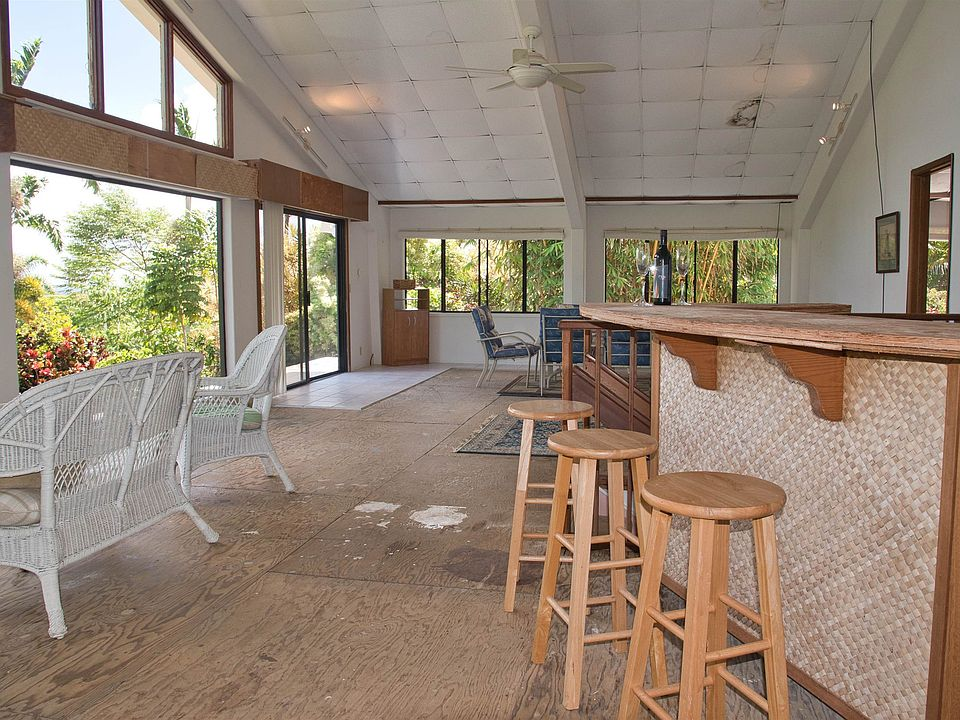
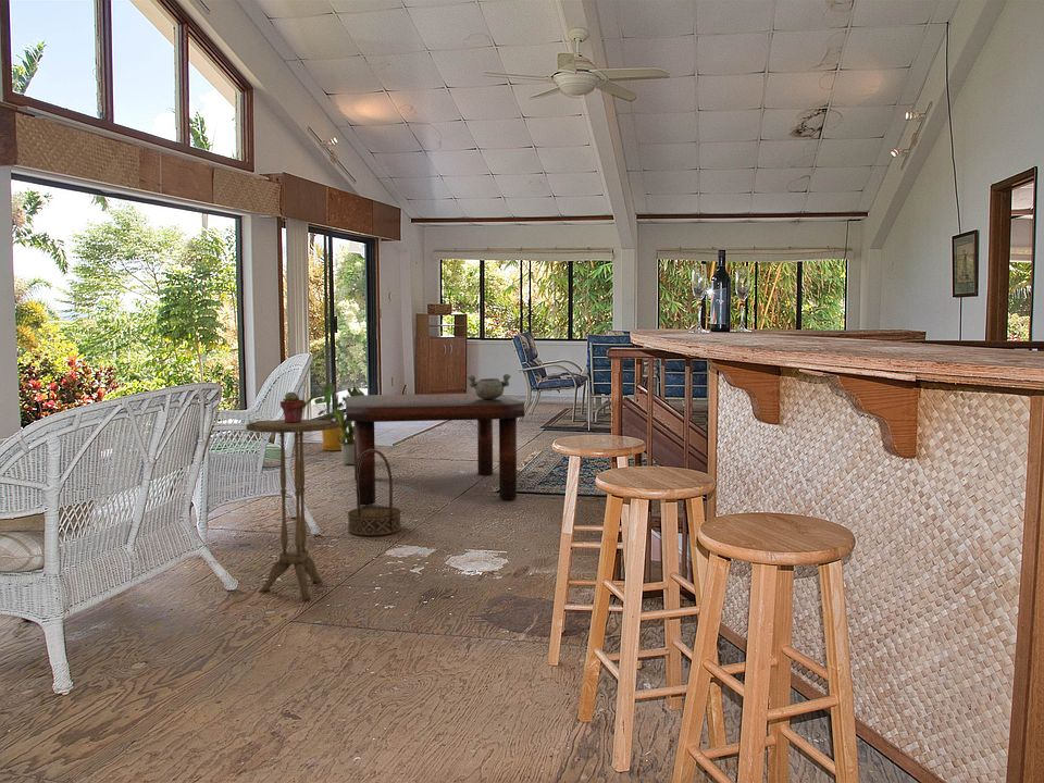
+ house plant (334, 415)
+ decorative bowl (489, 386)
+ potted succulent (291, 406)
+ coffee table (431, 420)
+ side table (296, 507)
+ potted plant (347, 436)
+ basket (359, 490)
